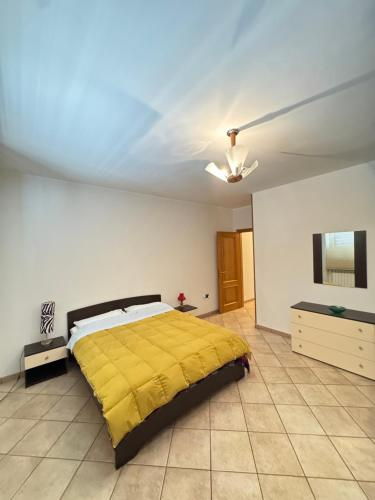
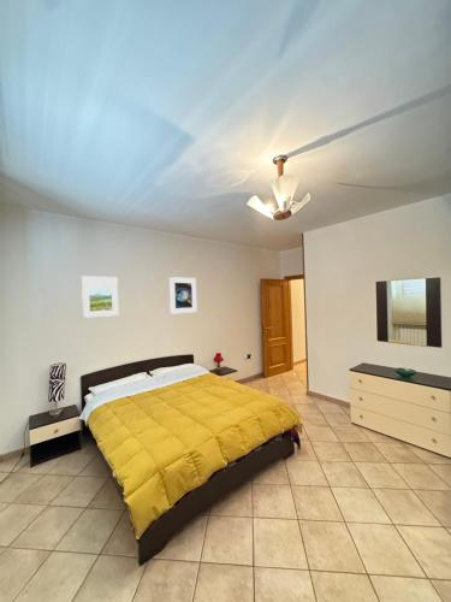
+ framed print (100, 296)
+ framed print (183, 295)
